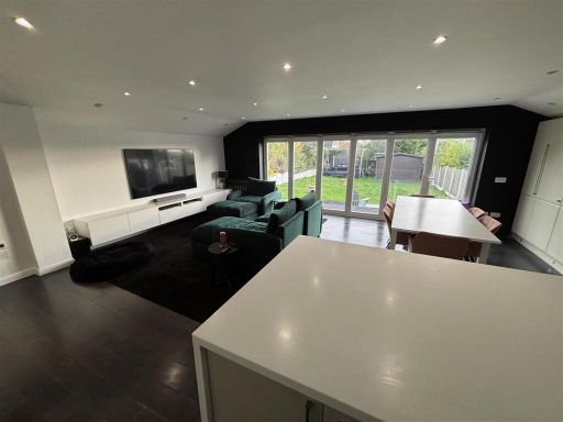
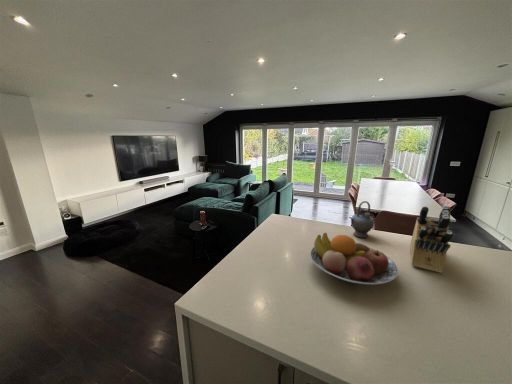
+ knife block (430, 231)
+ fruit bowl (351, 255)
+ teapot (360, 218)
